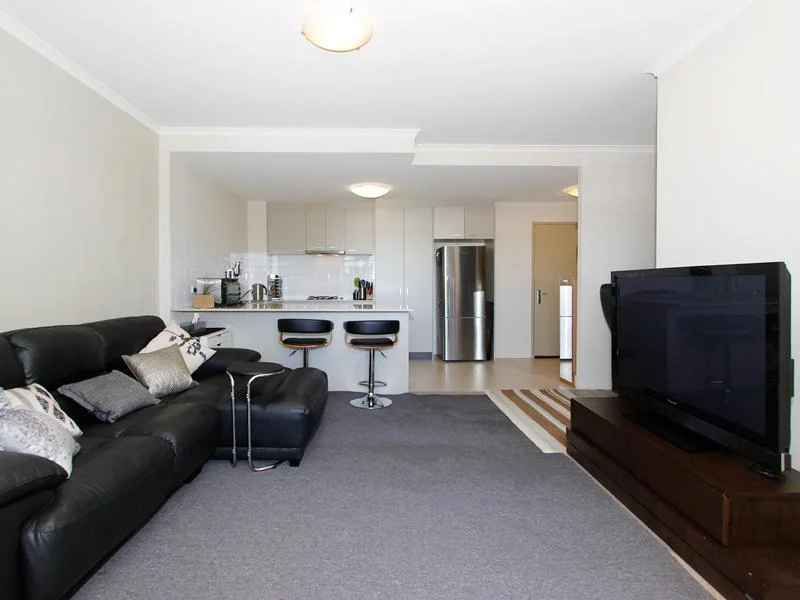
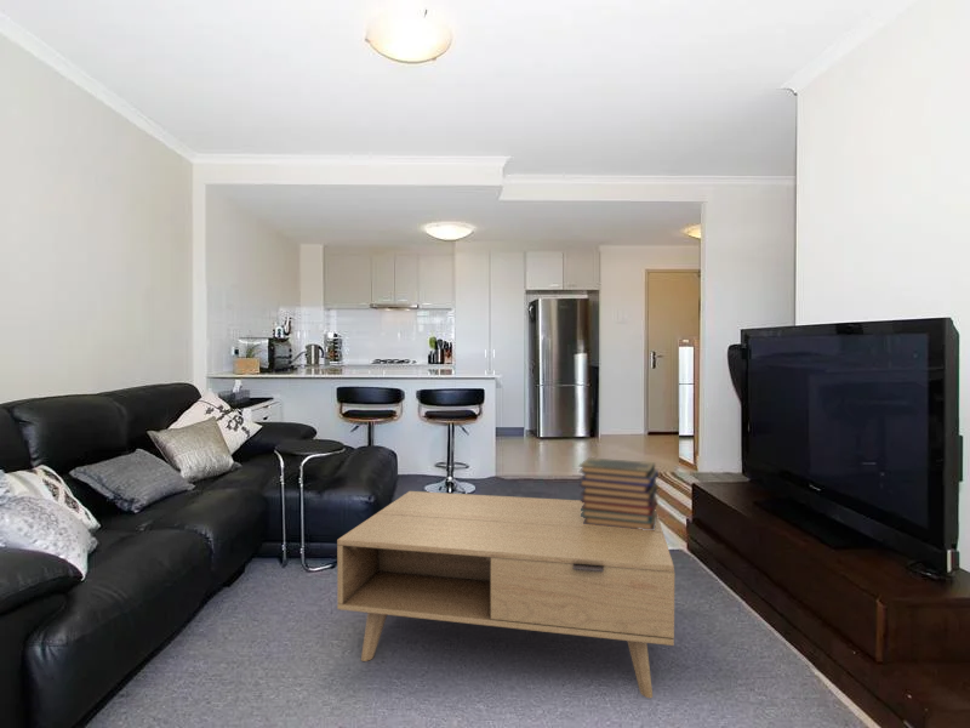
+ coffee table (512, 580)
+ book stack (618, 491)
